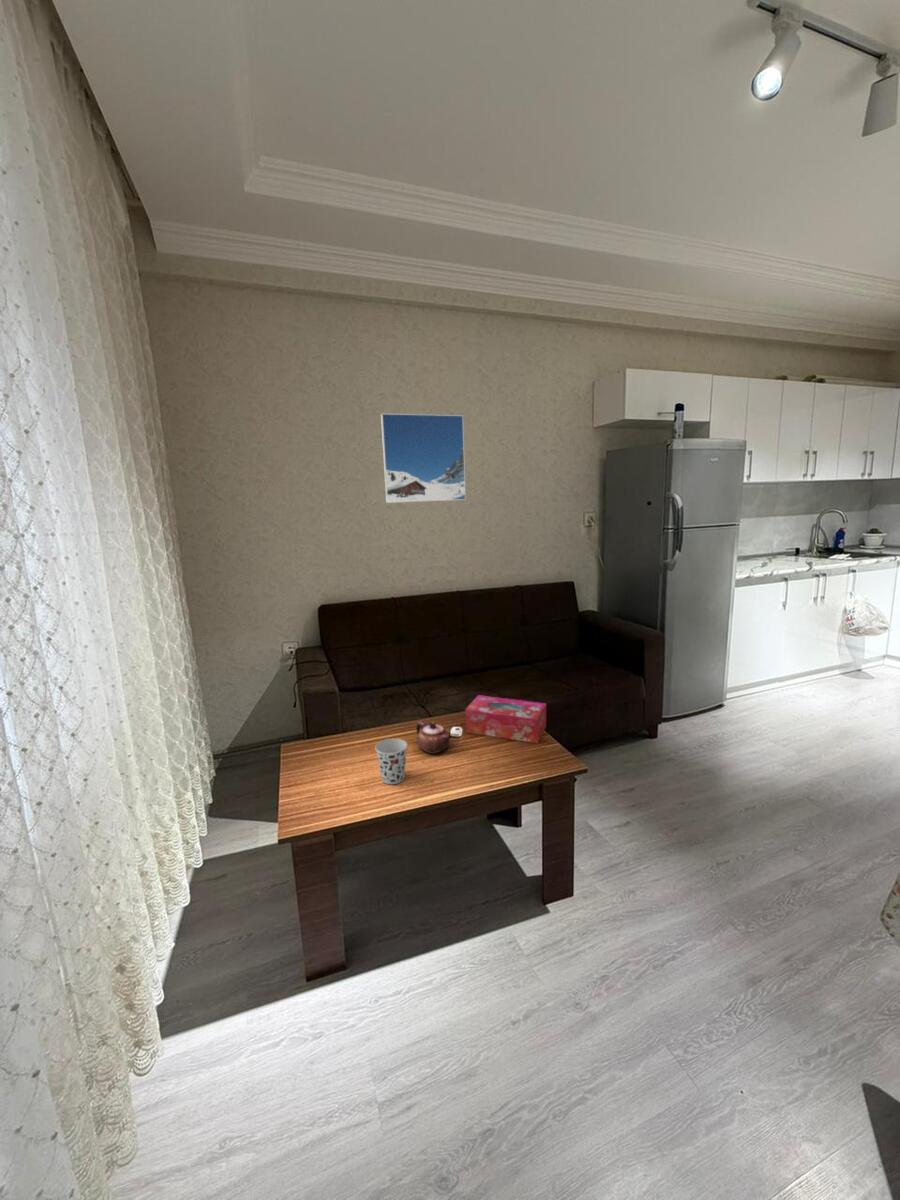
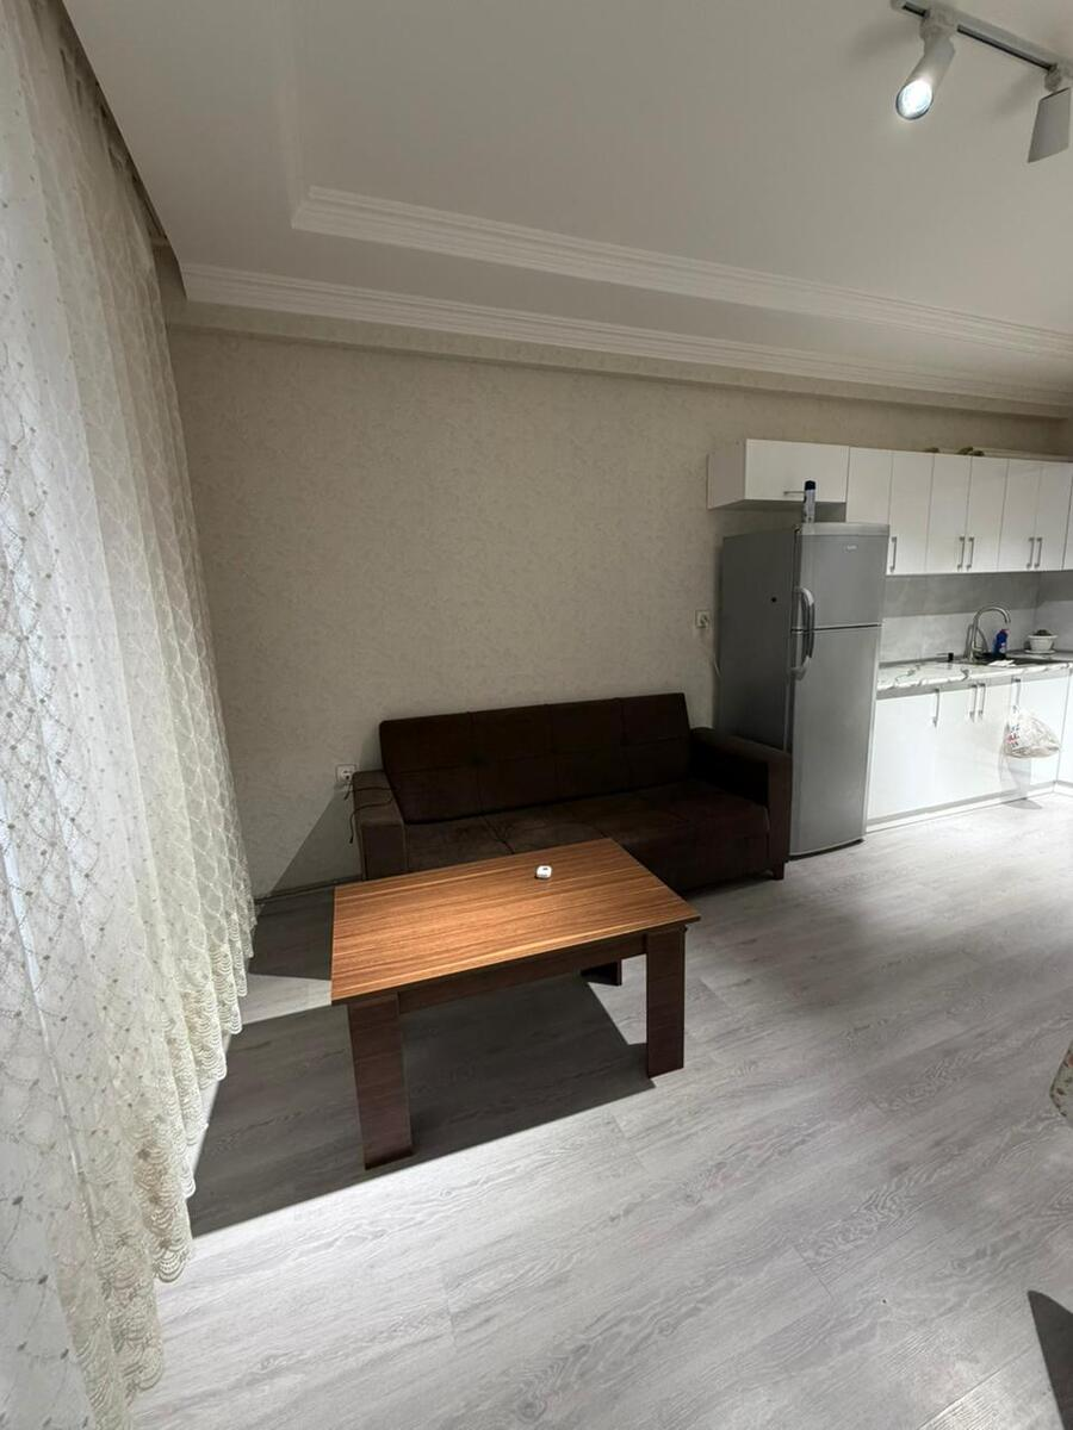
- tissue box (506, 717)
- teapot (432, 734)
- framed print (424, 458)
- cup (392, 762)
